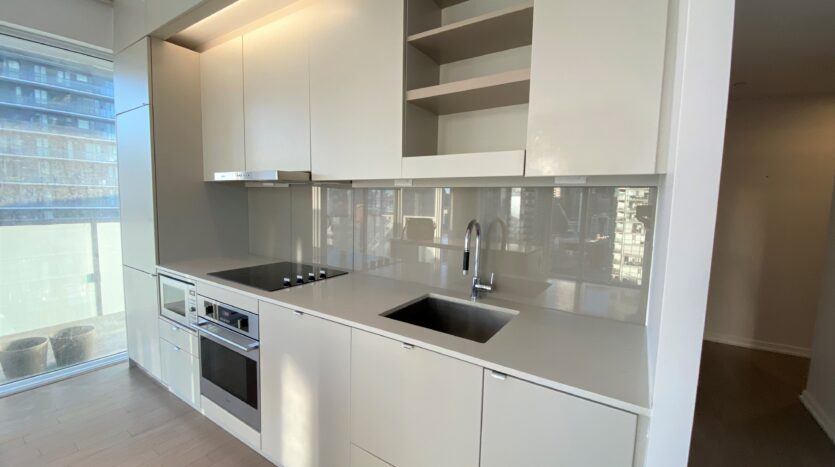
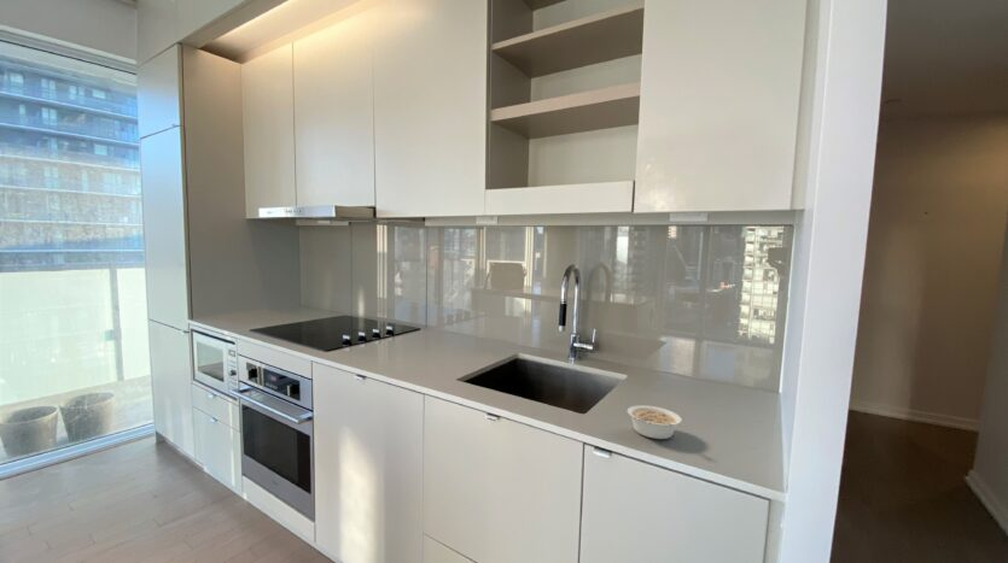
+ legume (656, 422)
